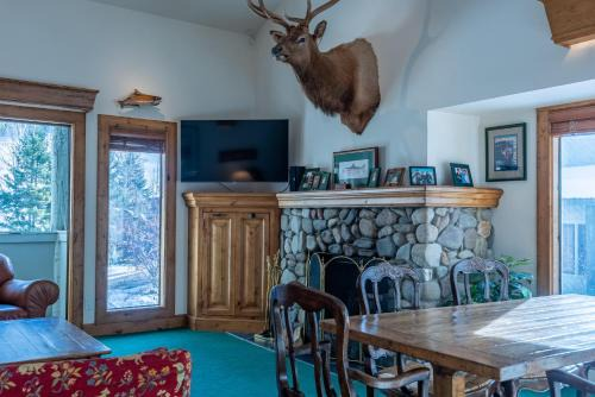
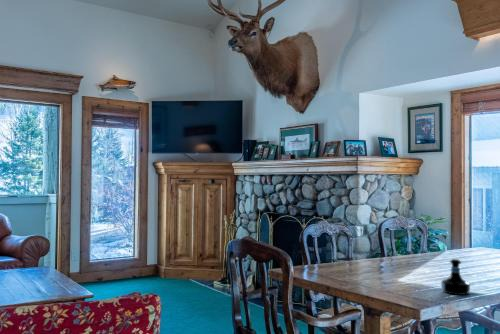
+ tequila bottle (455, 275)
